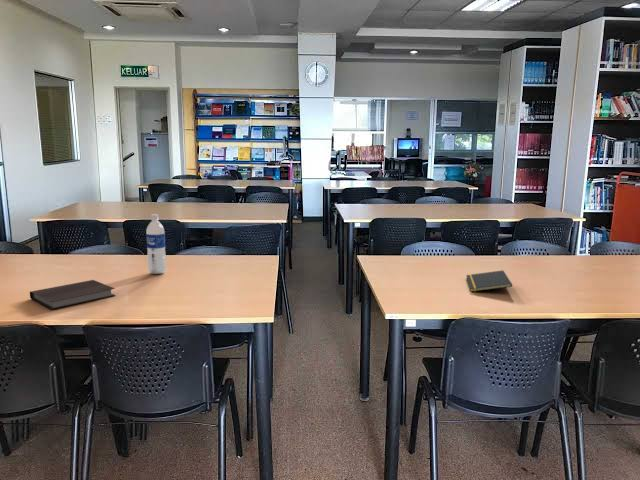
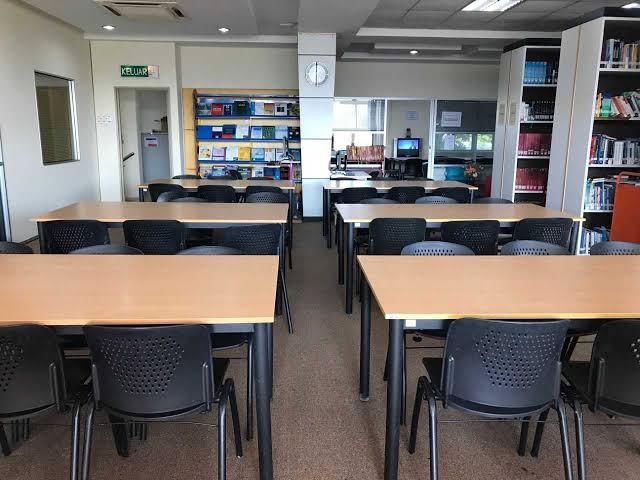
- water bottle (156, 244)
- notepad (487, 280)
- notebook (73, 293)
